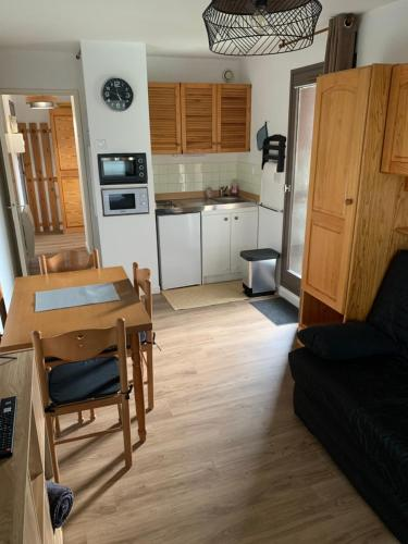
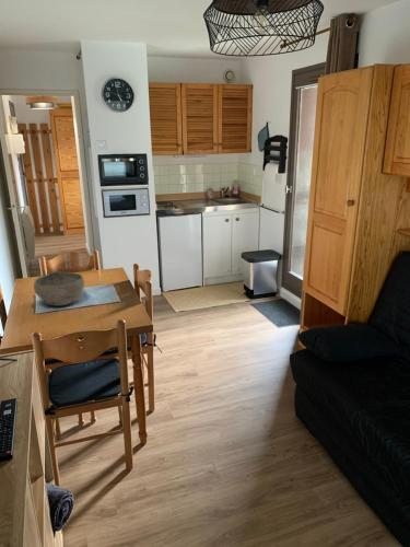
+ bowl (60, 289)
